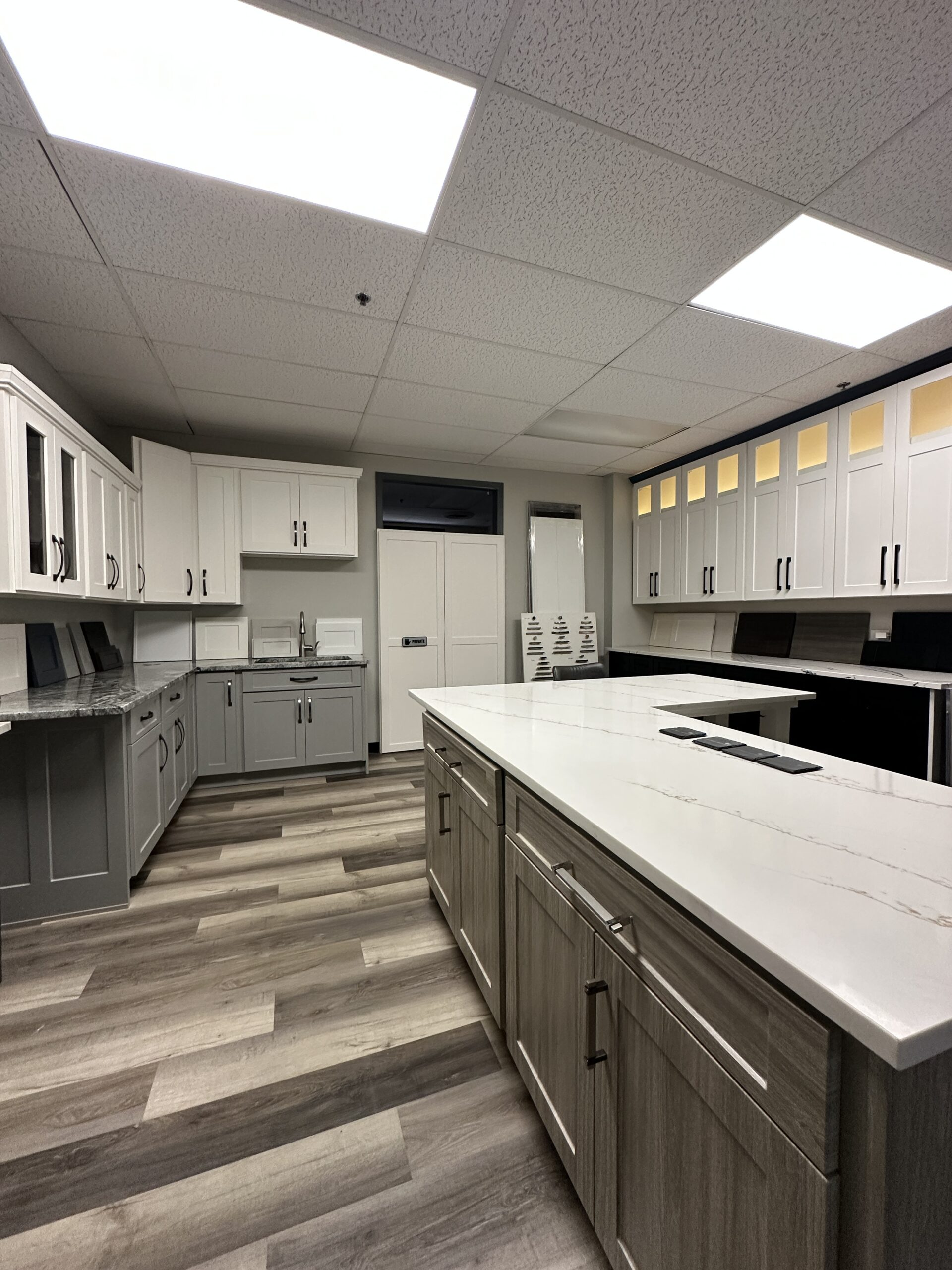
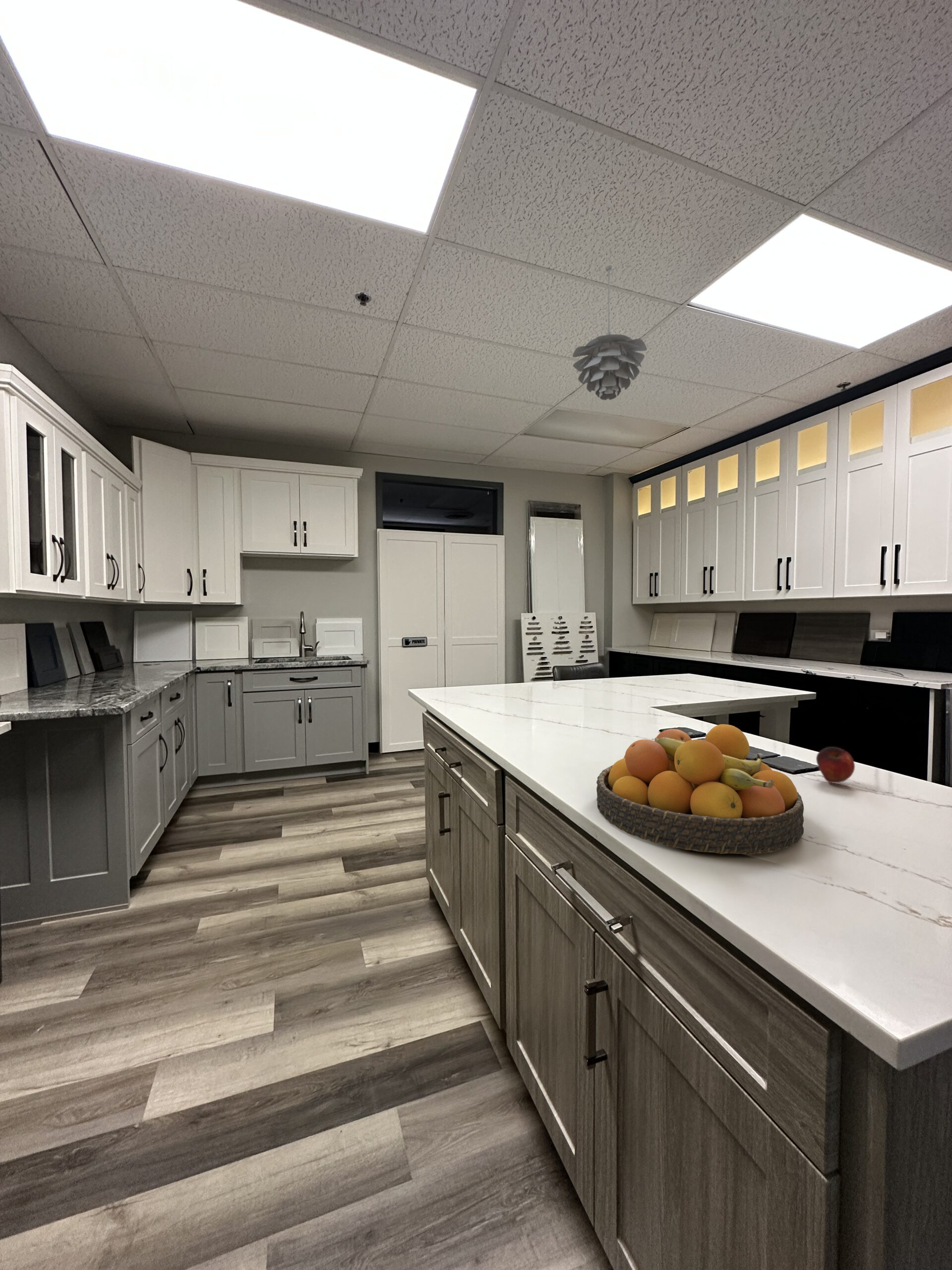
+ pendant light (609, 332)
+ fruit bowl (693, 772)
+ apple (835, 765)
